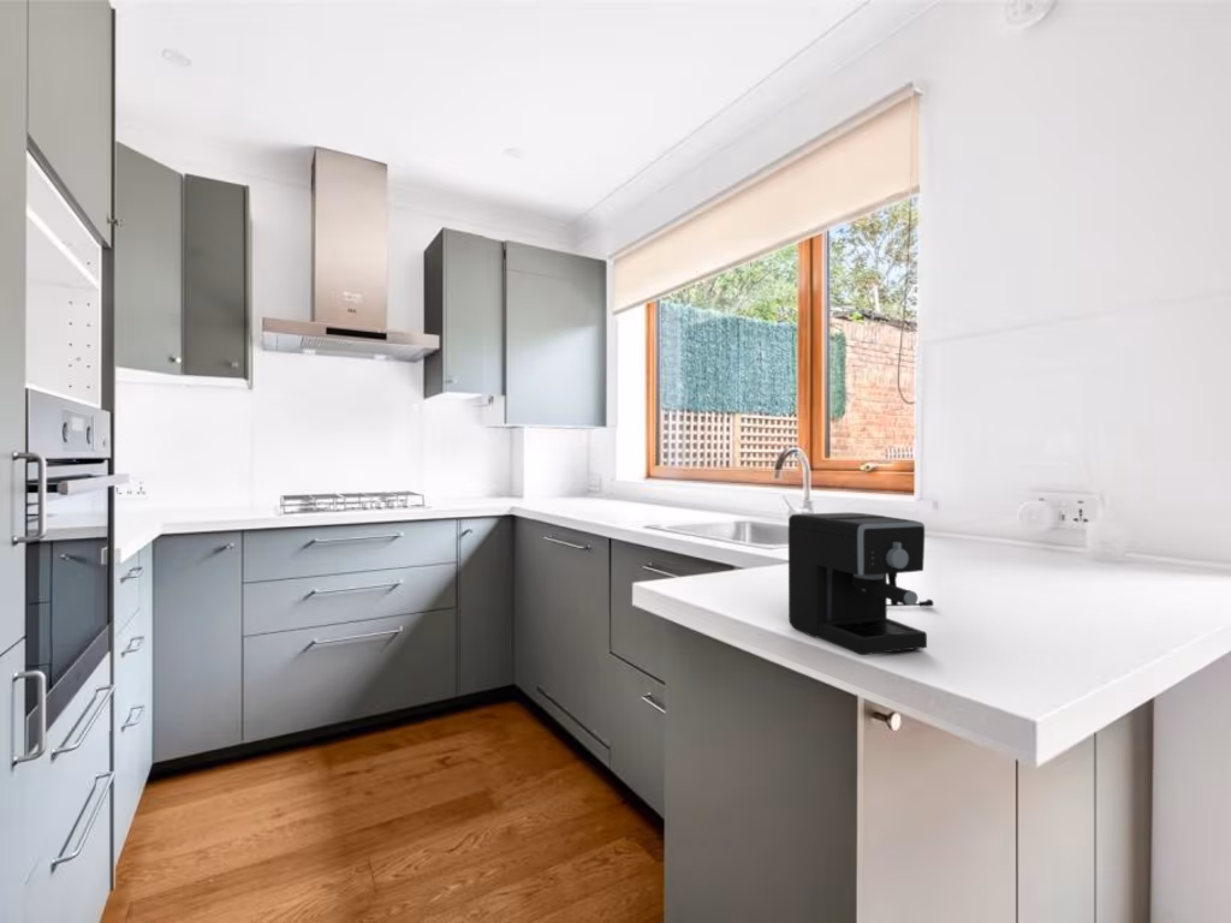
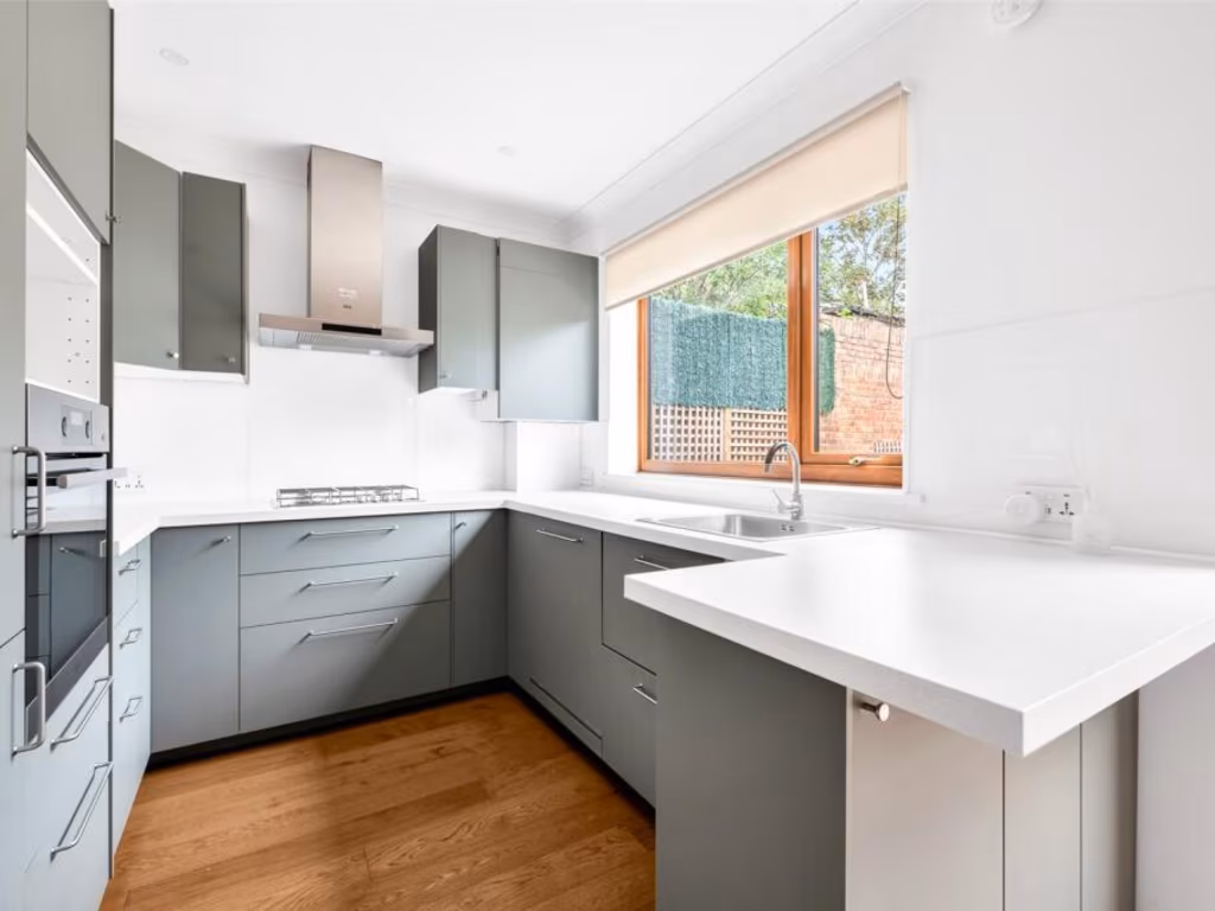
- coffee maker (900, 571)
